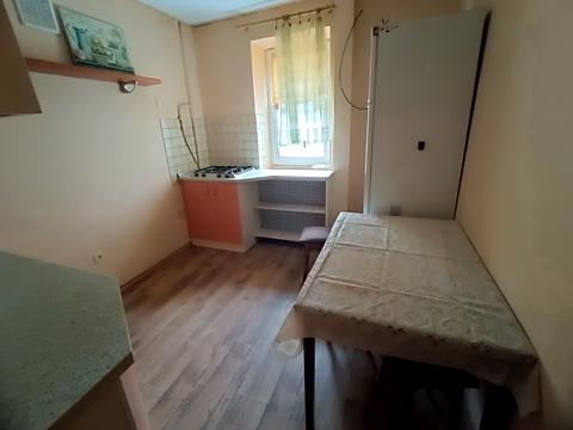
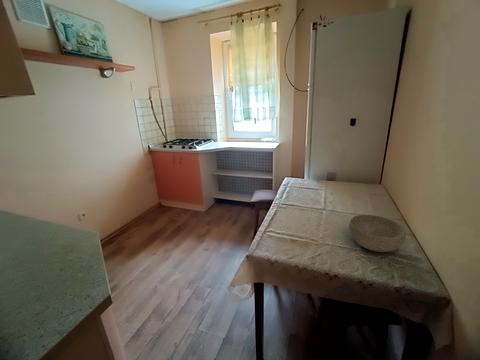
+ bowl (374, 234)
